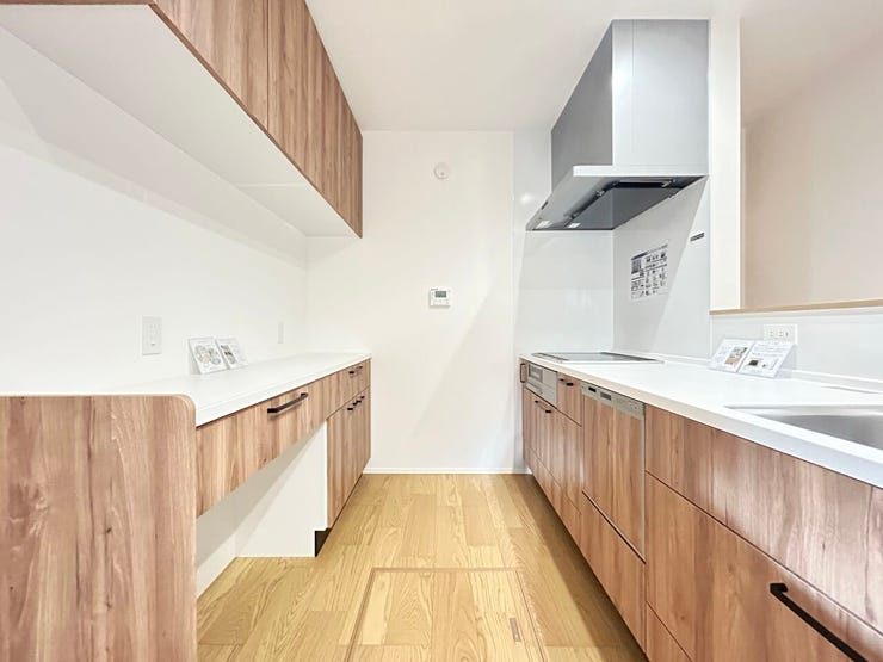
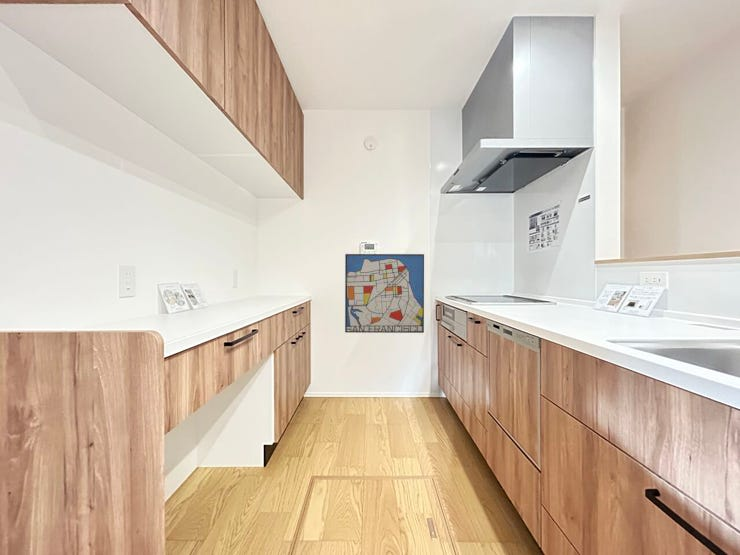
+ wall art (384, 293)
